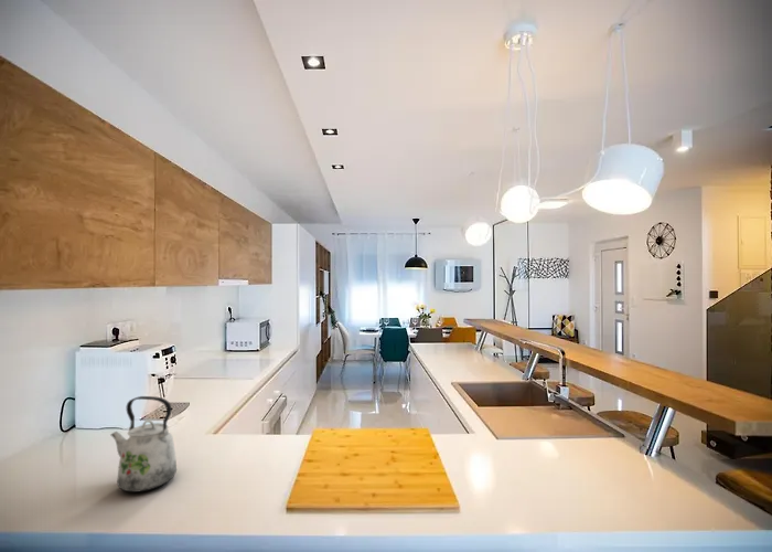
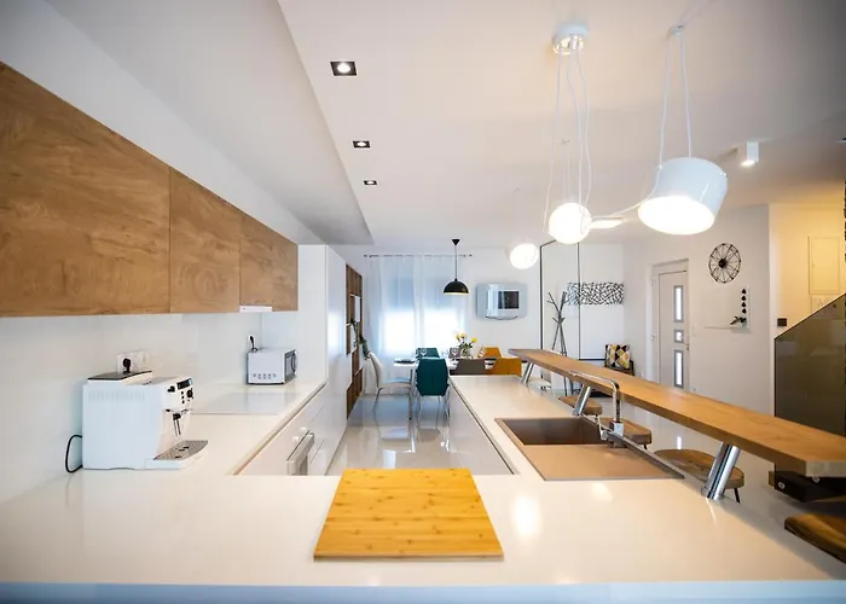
- kettle (140, 438)
